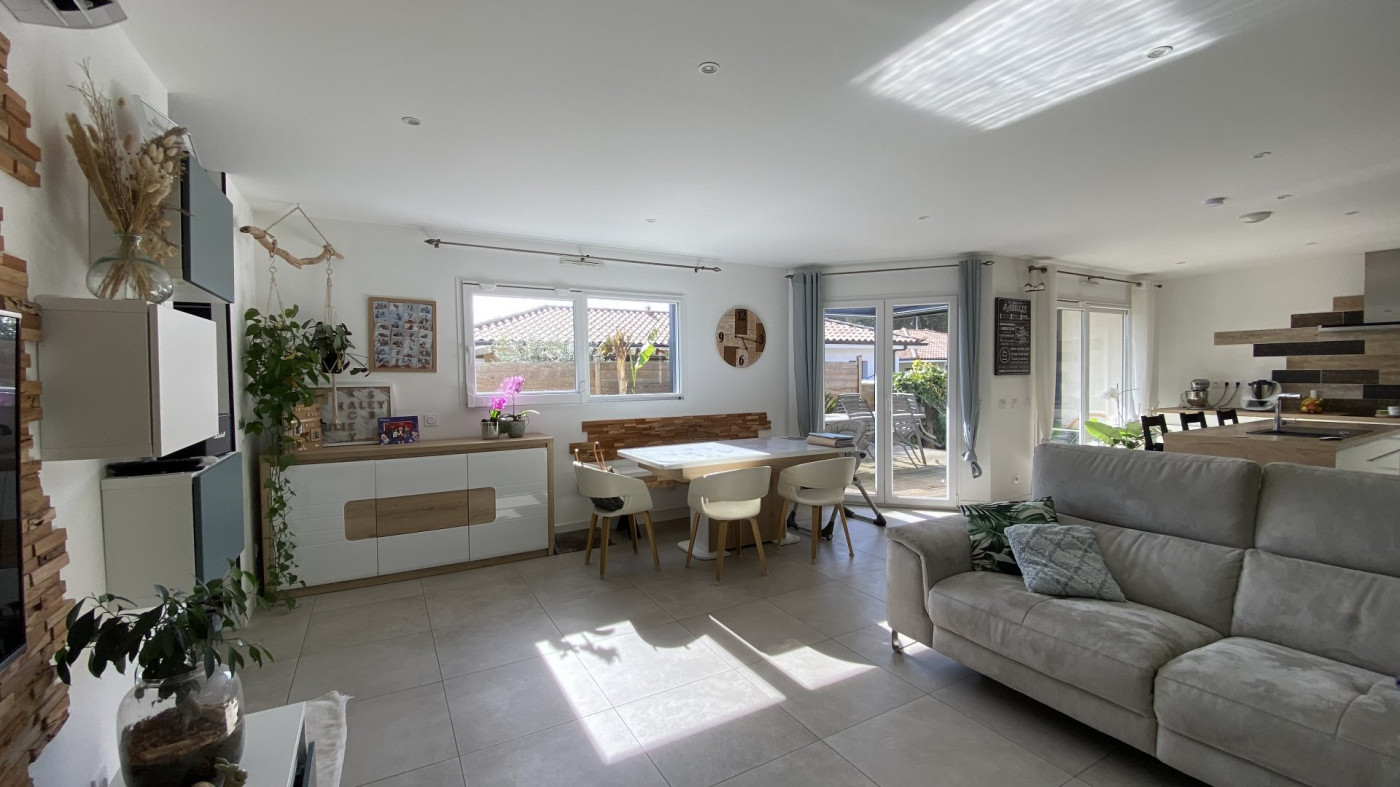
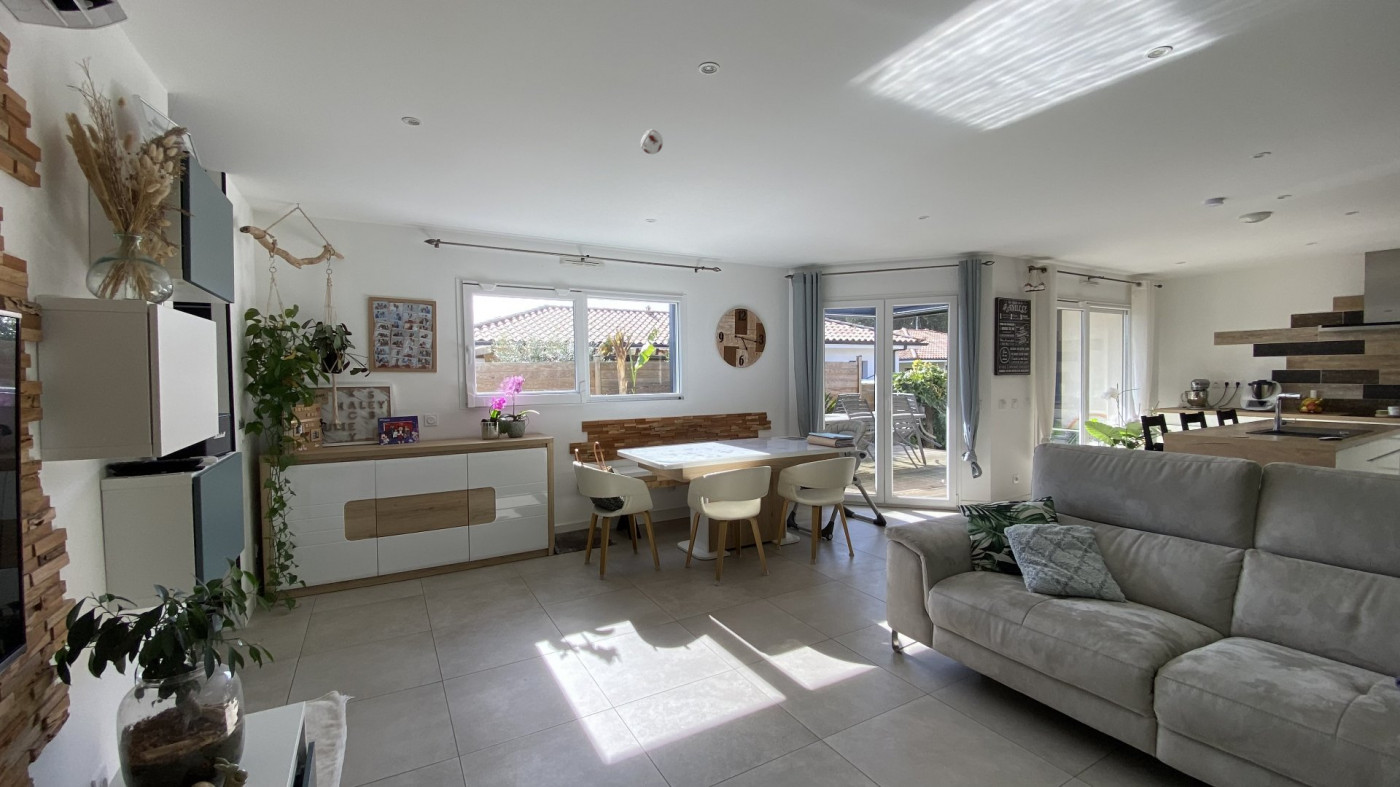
+ smoke detector (651, 141)
